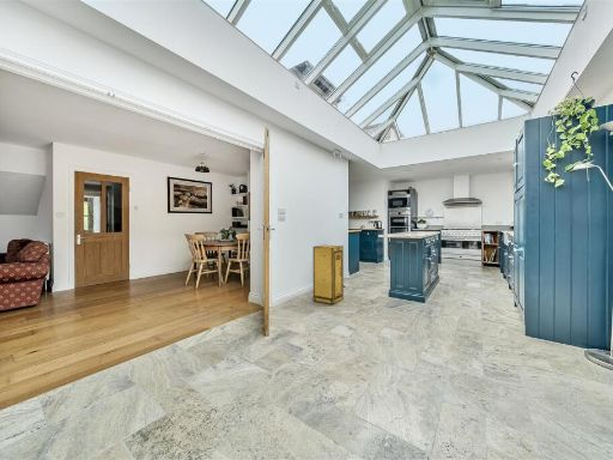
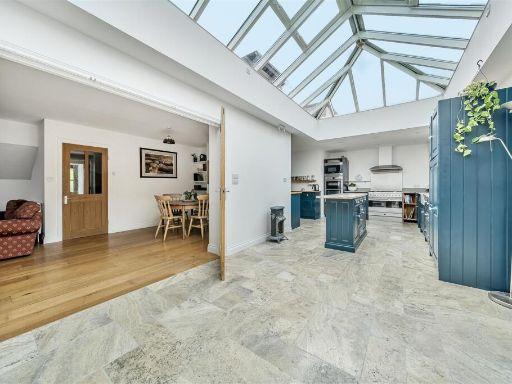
- storage cabinet (328, 273)
